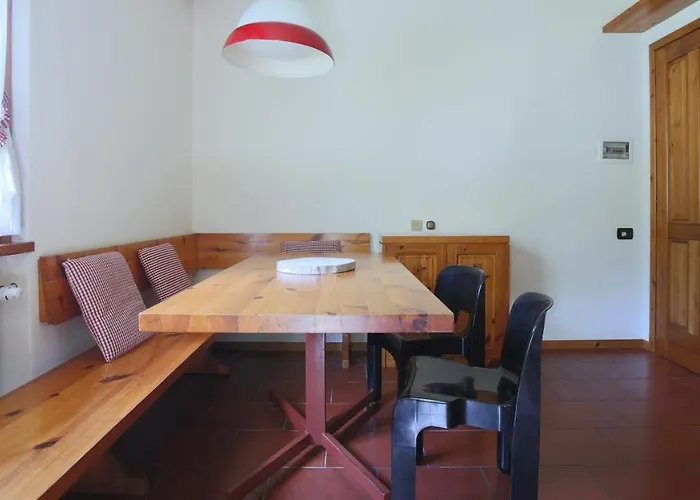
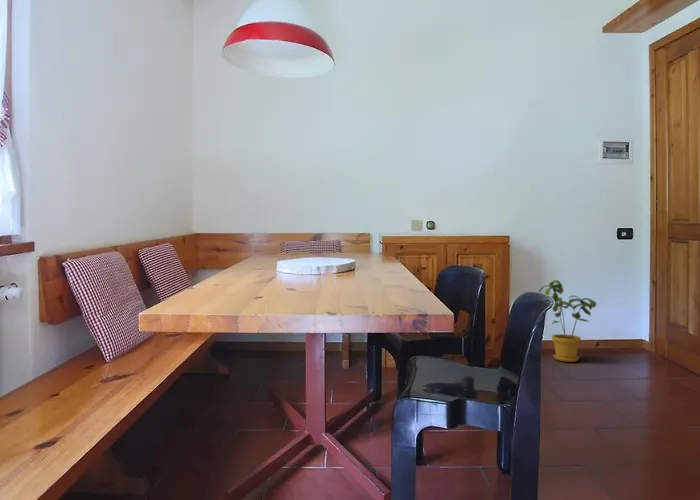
+ house plant (563, 318)
